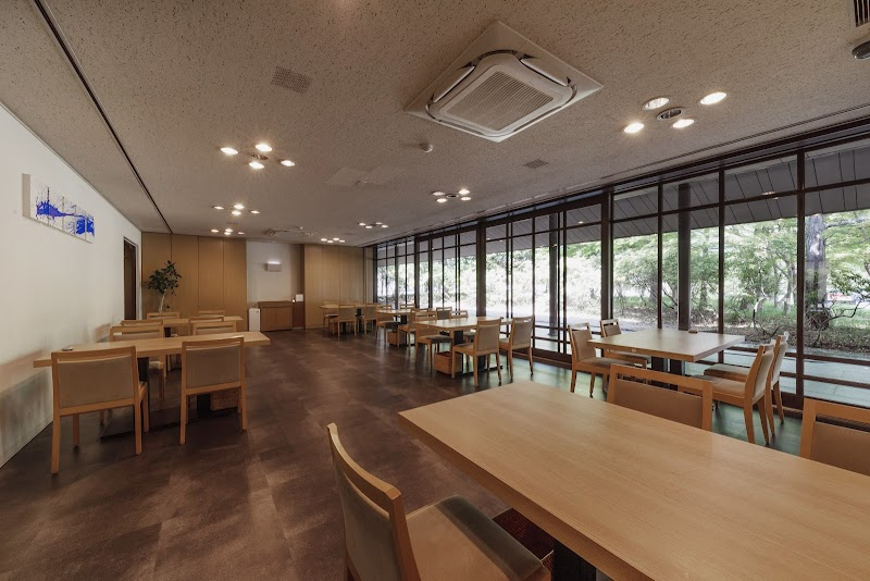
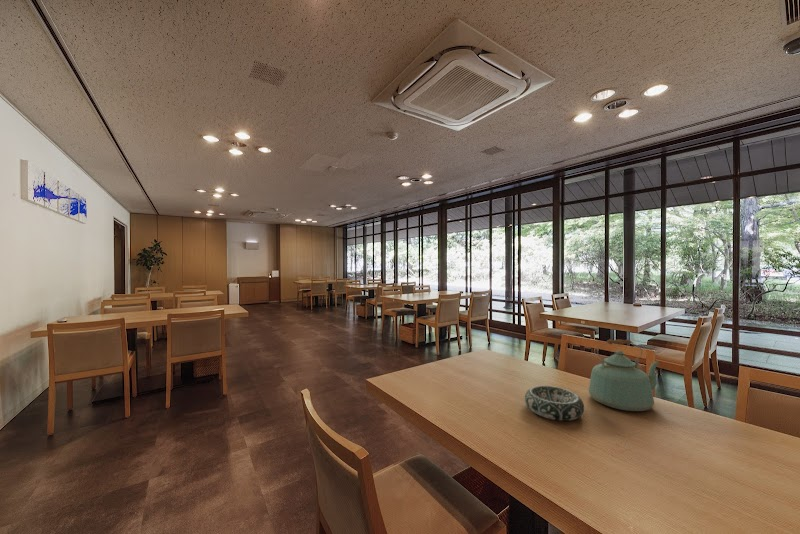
+ kettle (625, 370)
+ decorative bowl (553, 402)
